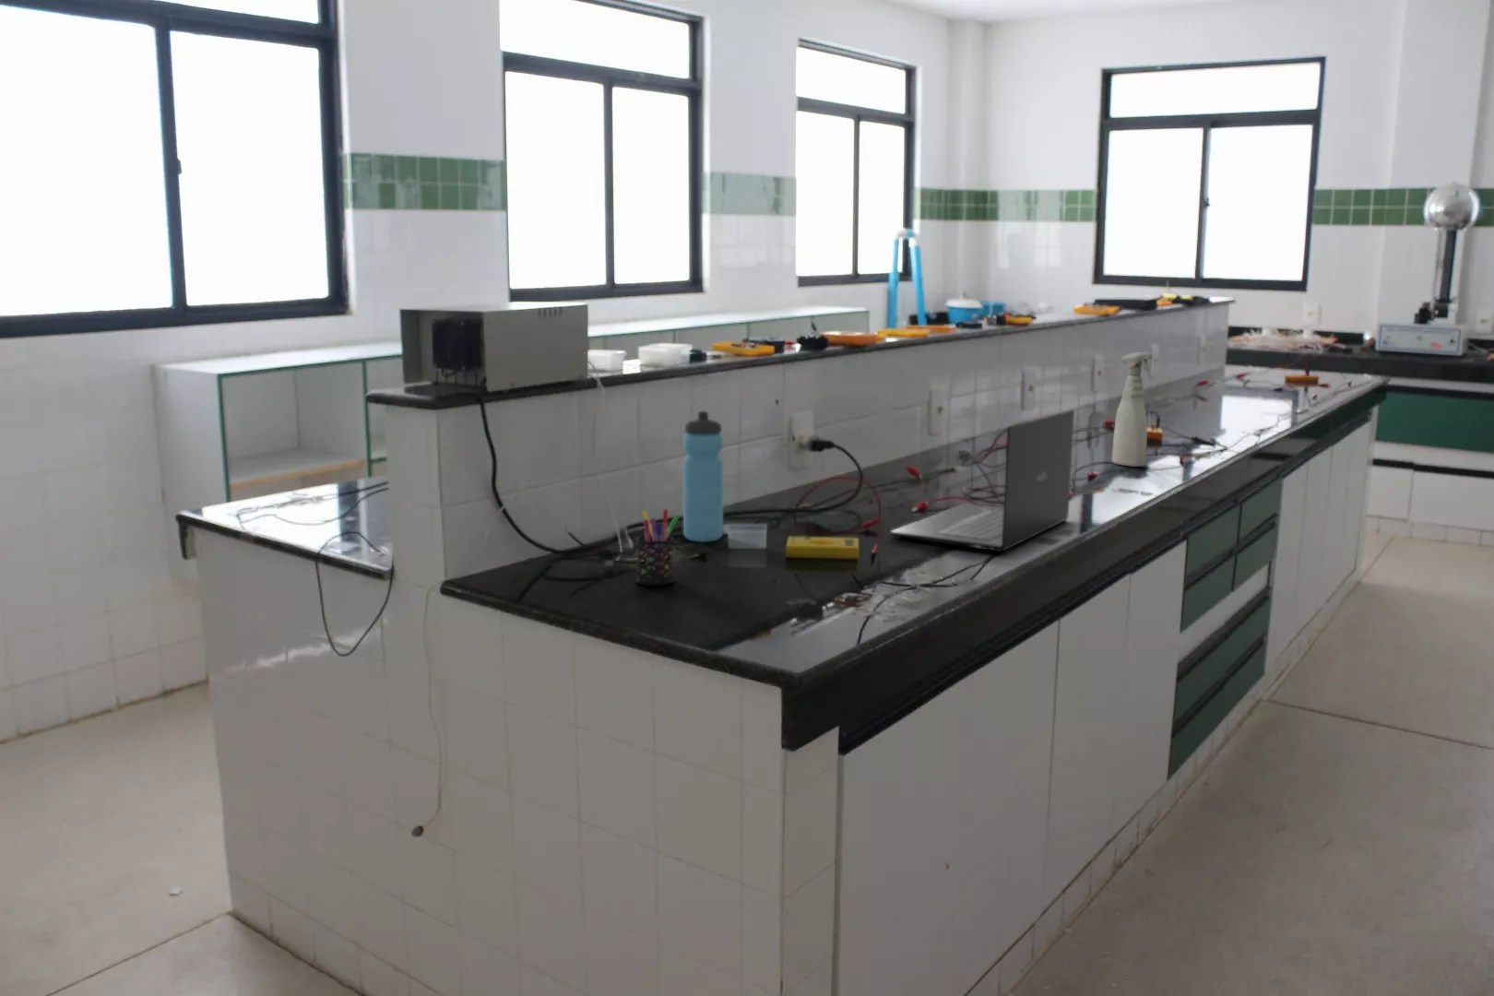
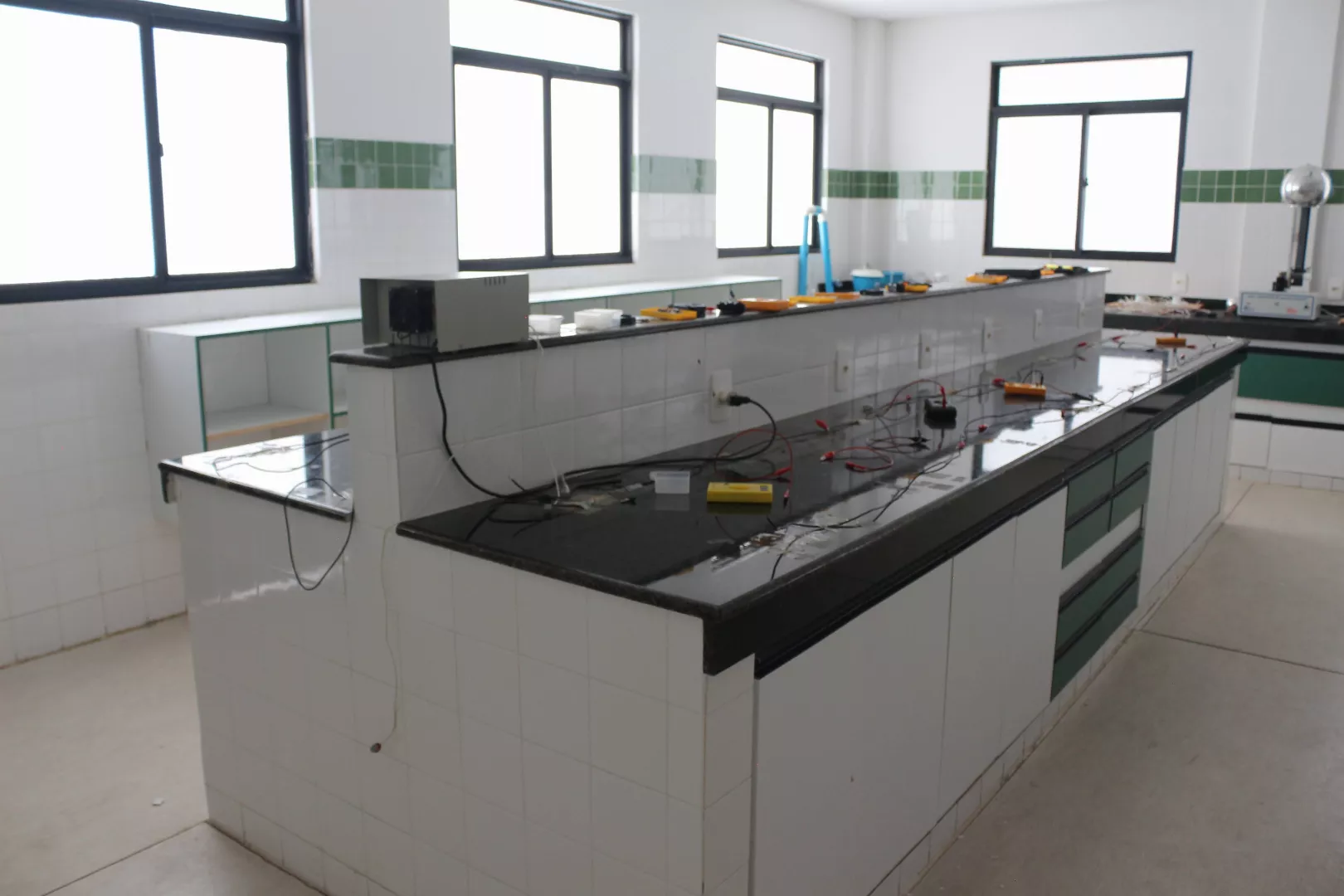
- water bottle (703, 475)
- spray bottle (1132, 409)
- pen holder (659, 544)
- laptop (1005, 471)
